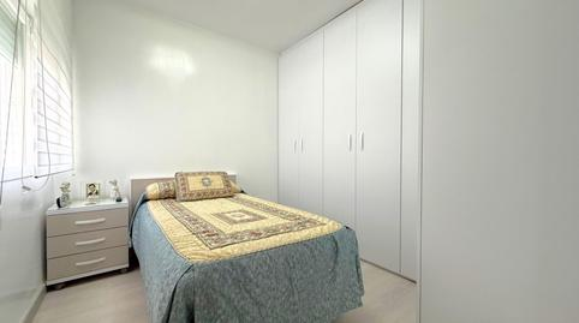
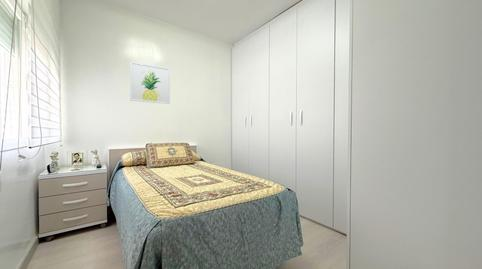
+ wall art (150, 83)
